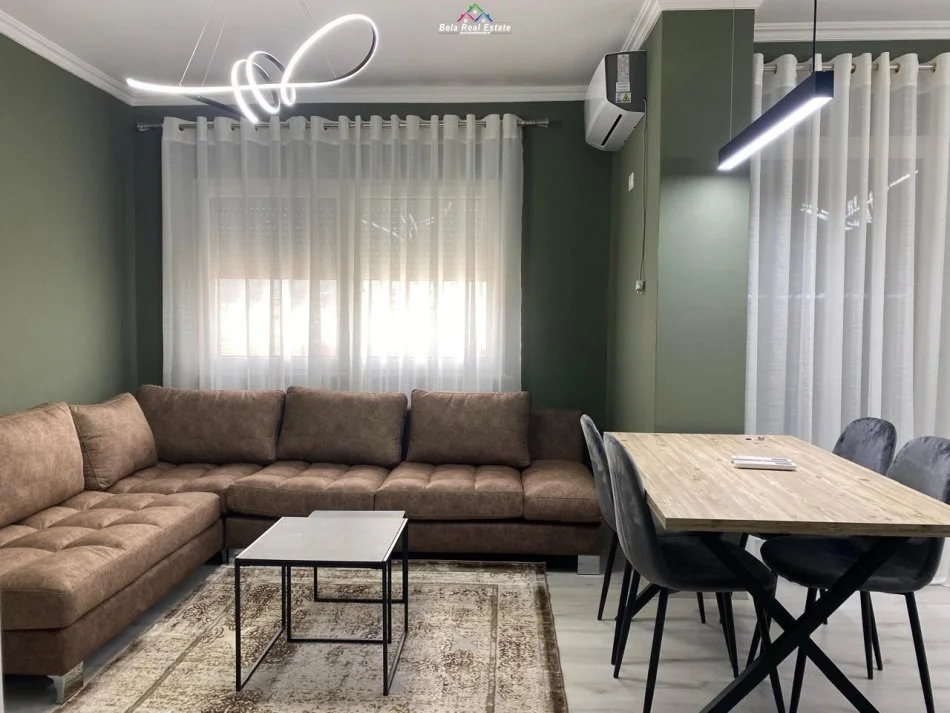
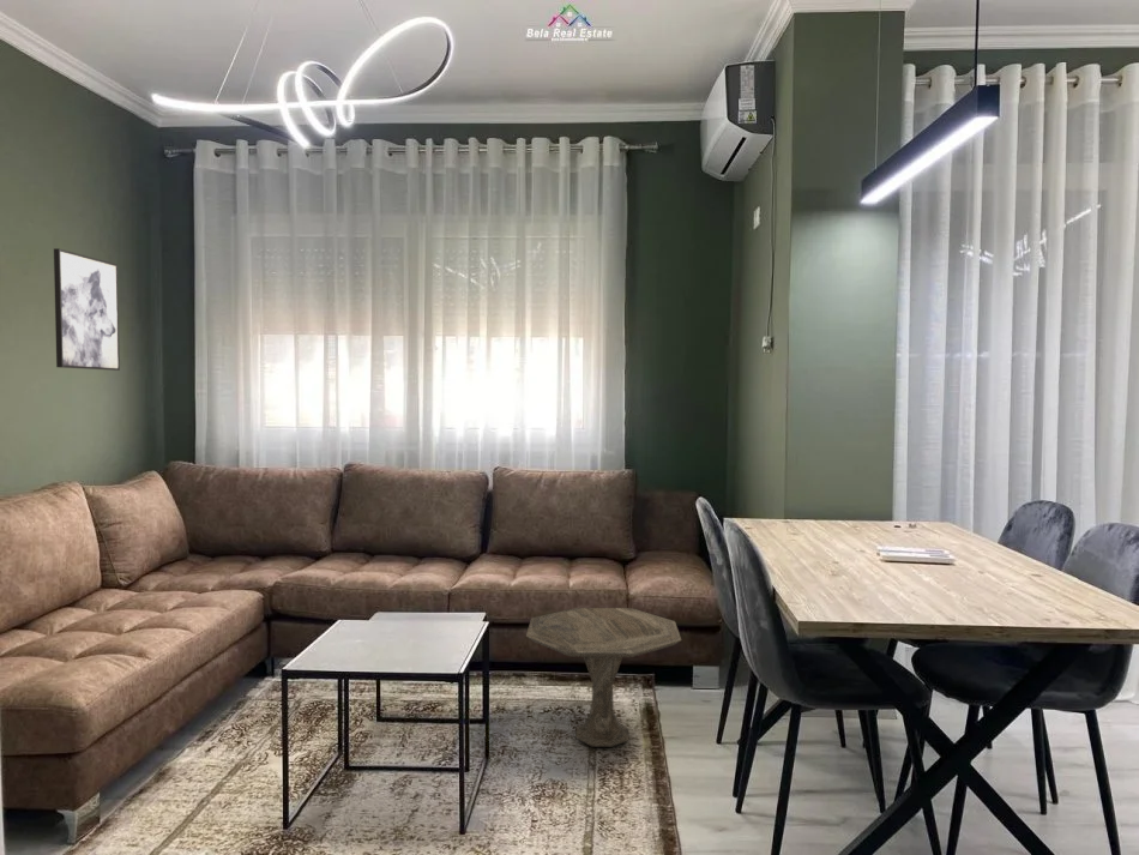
+ wall art (89, 313)
+ side table (602, 679)
